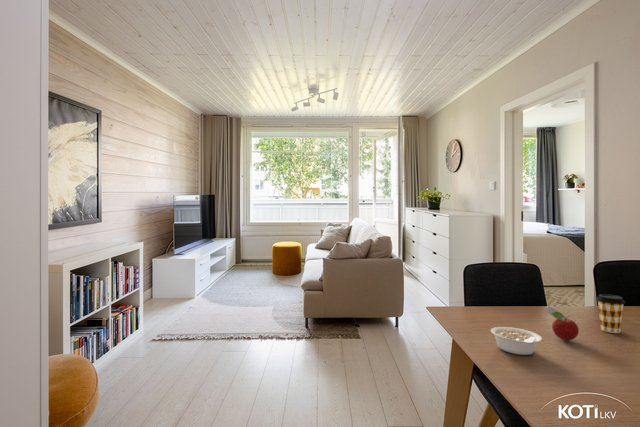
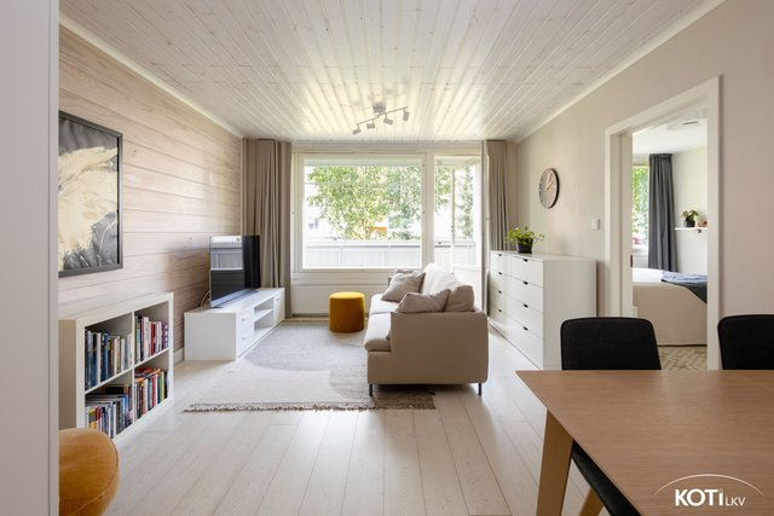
- legume (517, 340)
- coffee cup (610, 313)
- fruit (561, 323)
